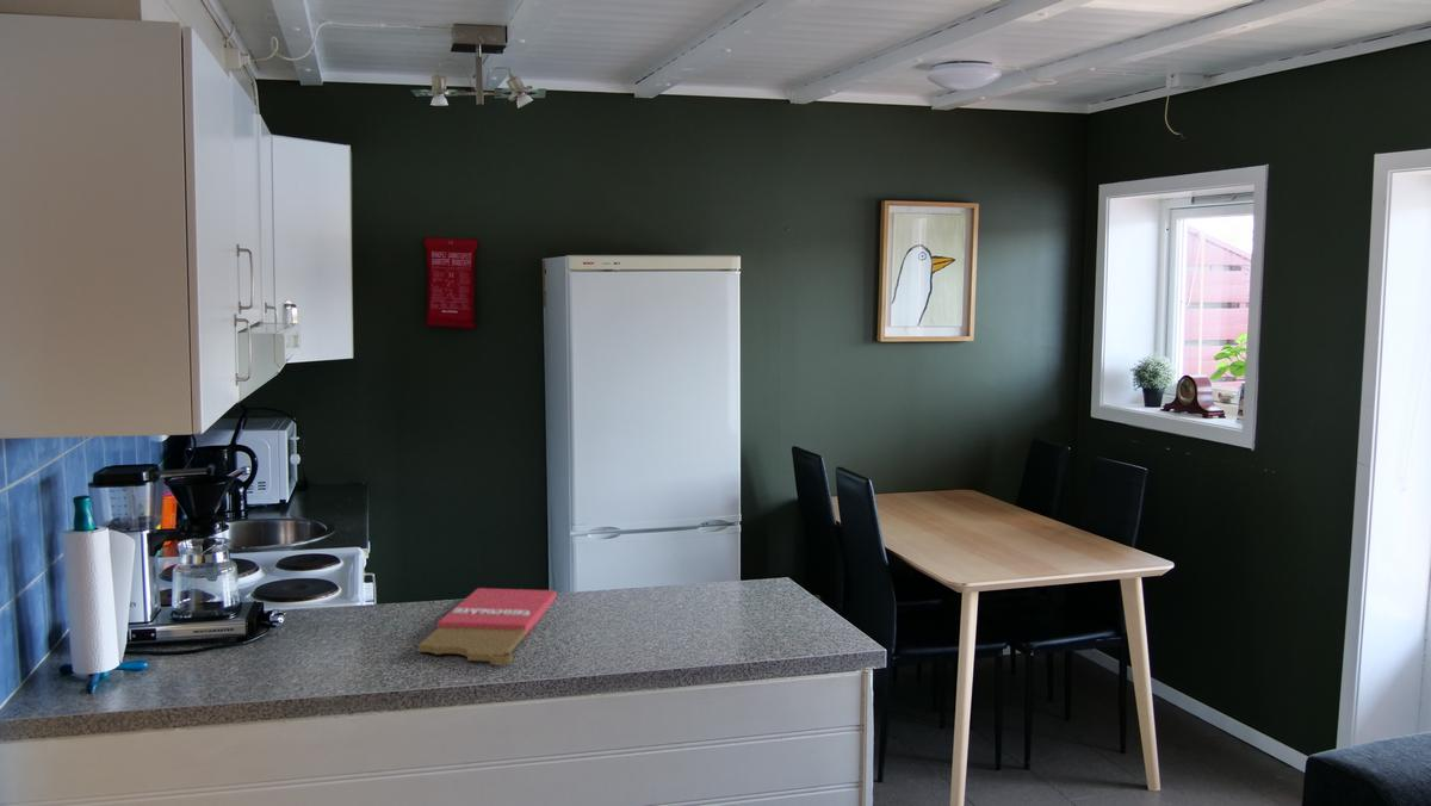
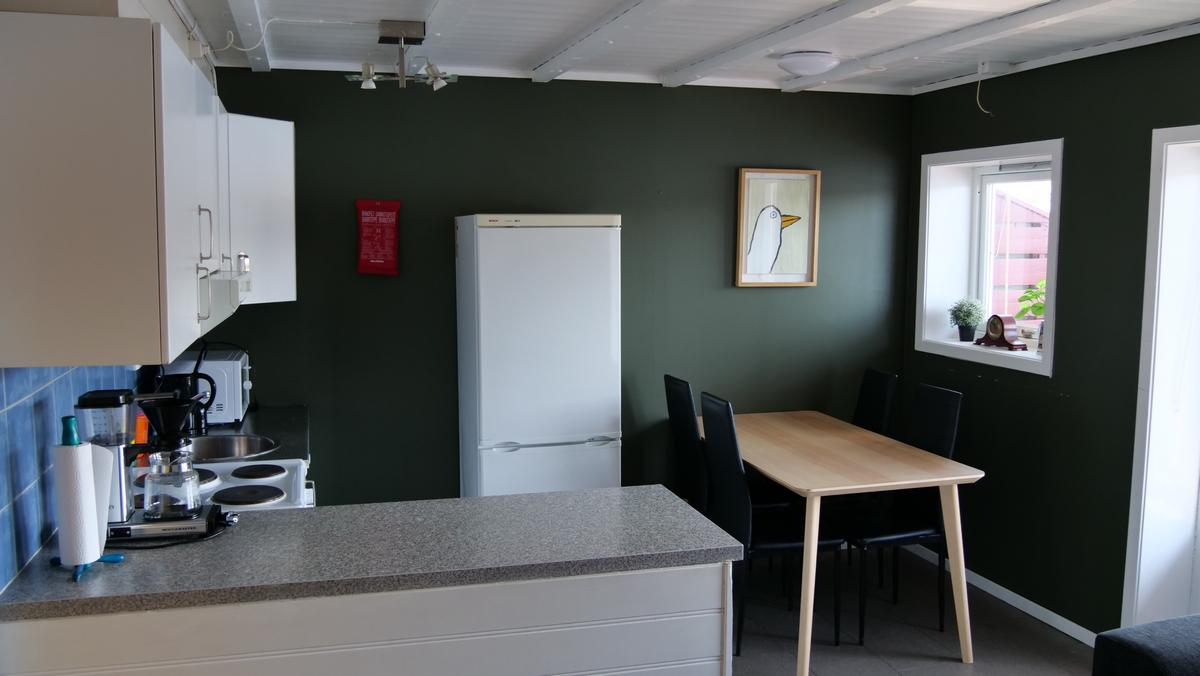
- cutting board (491, 621)
